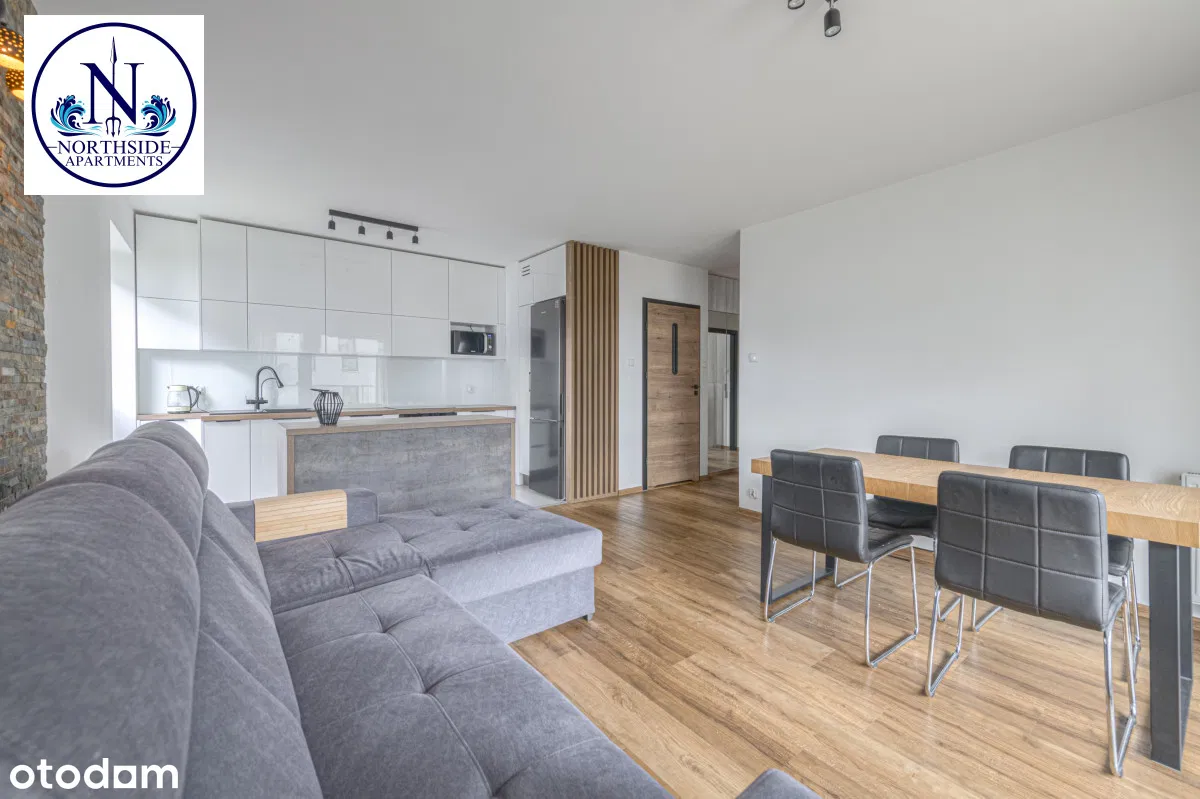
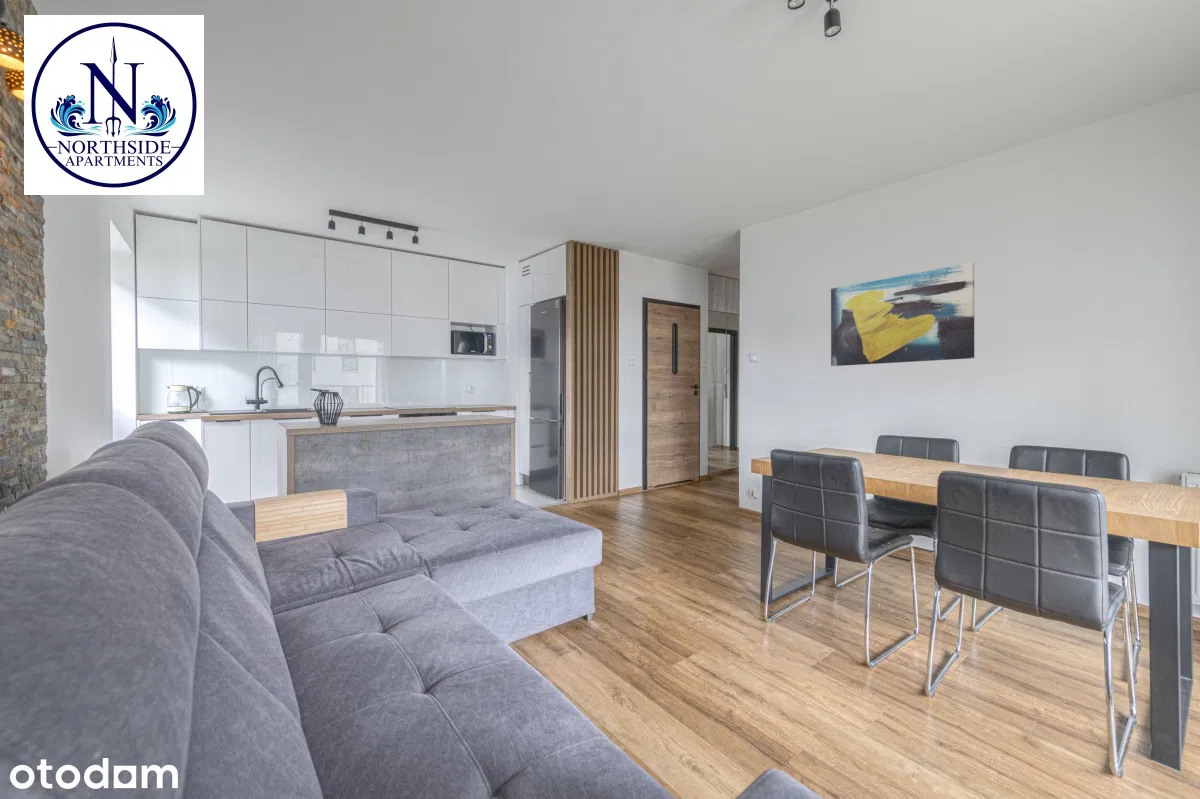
+ wall art (895, 319)
